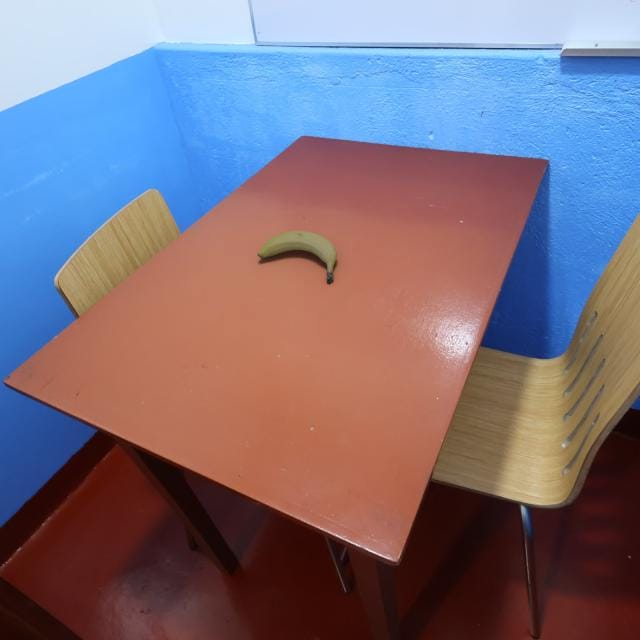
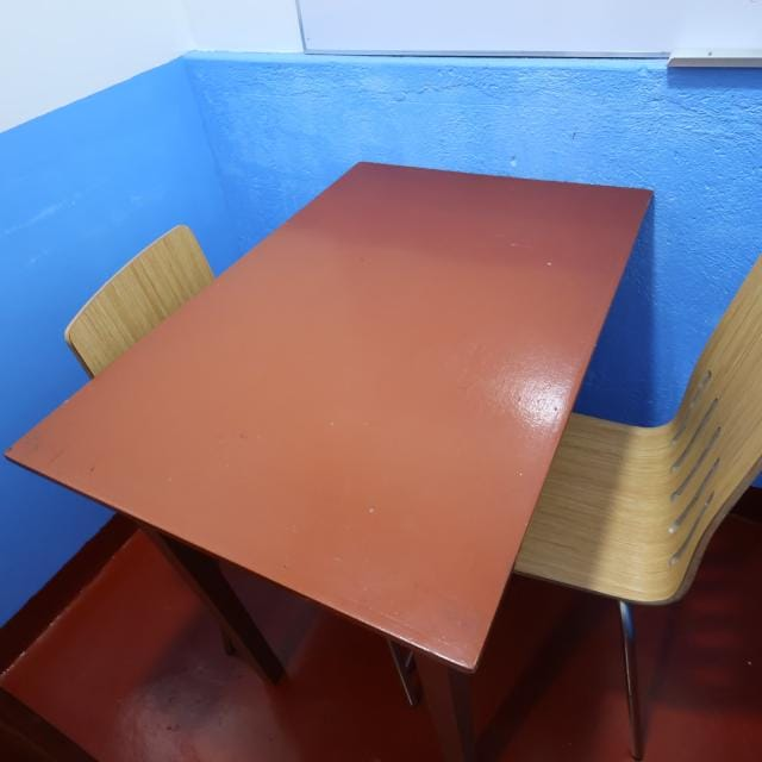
- fruit (304, 250)
